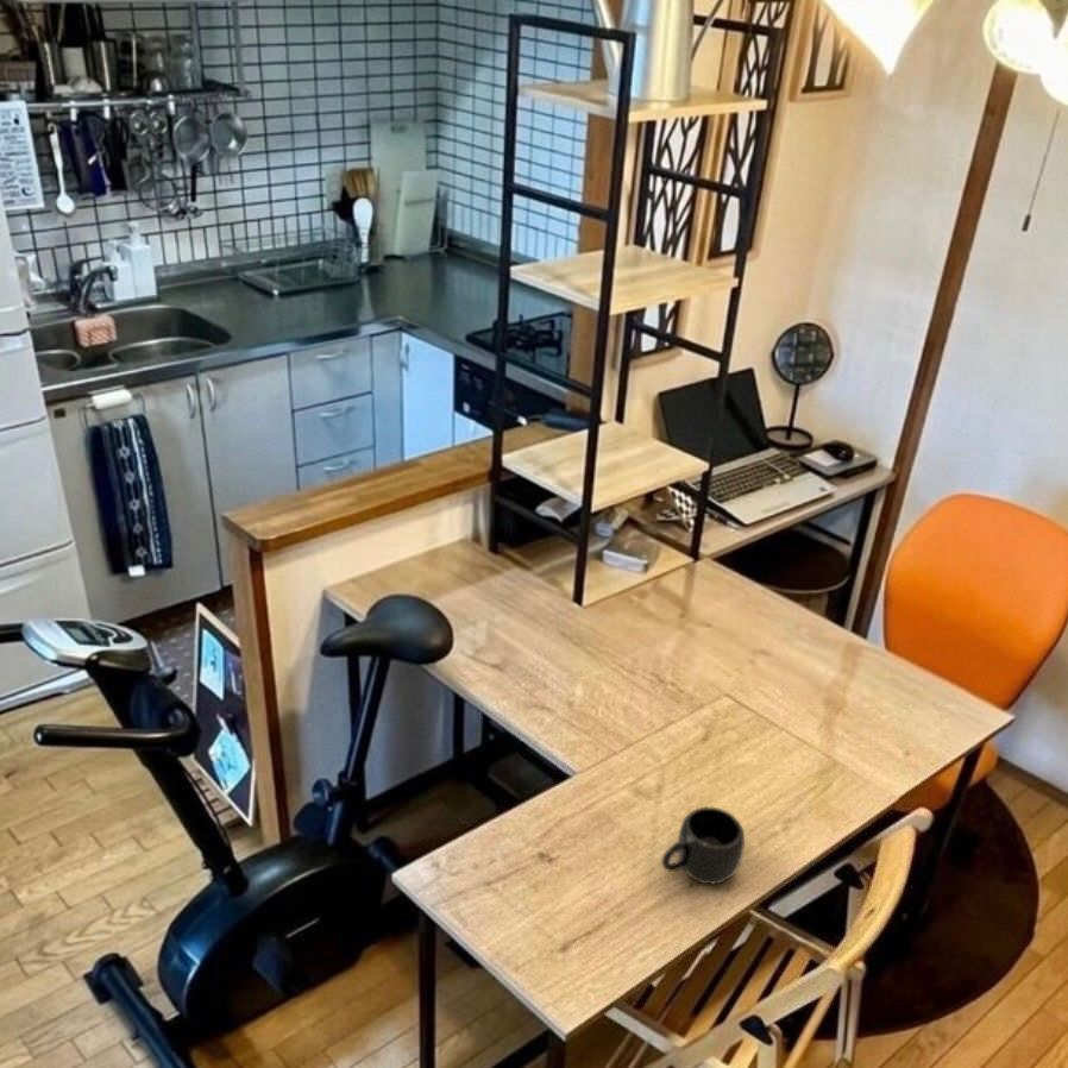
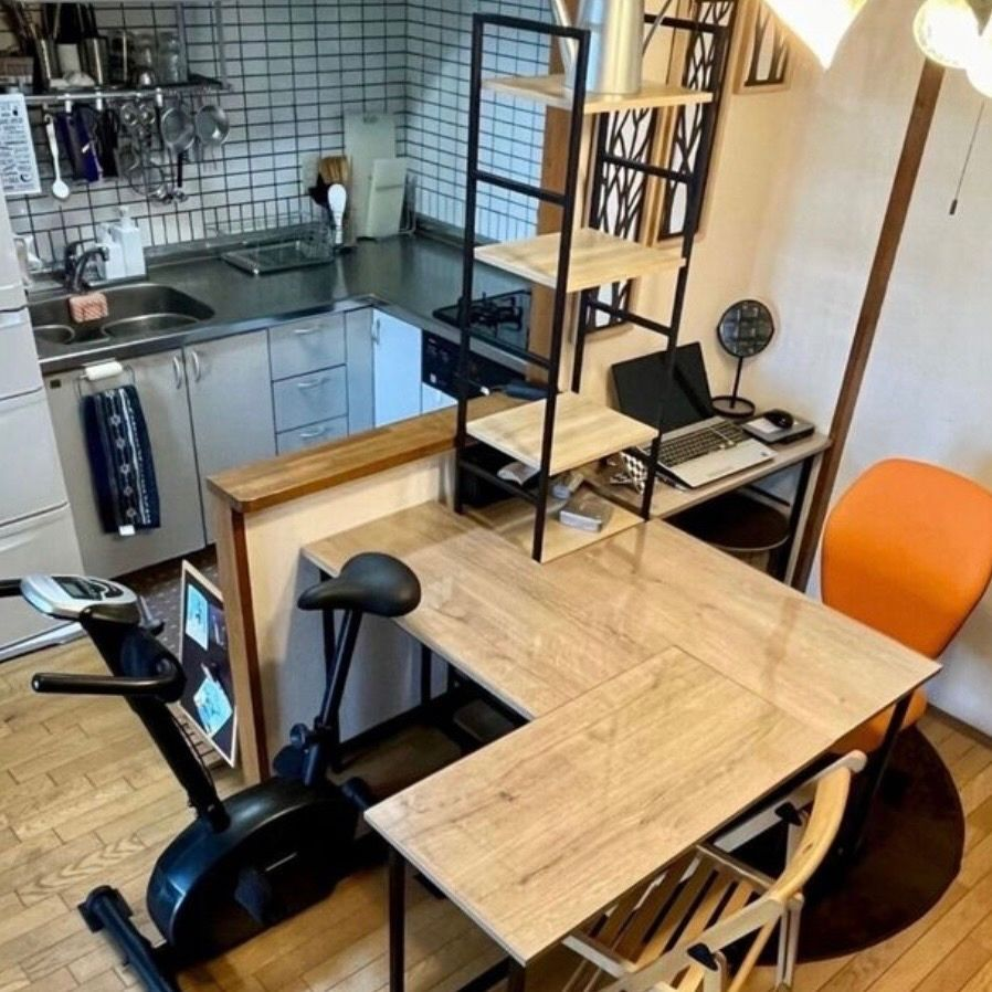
- mug (702, 844)
